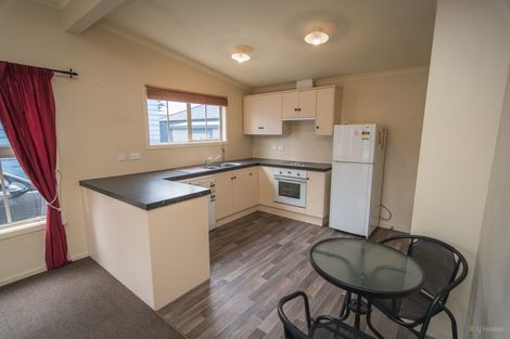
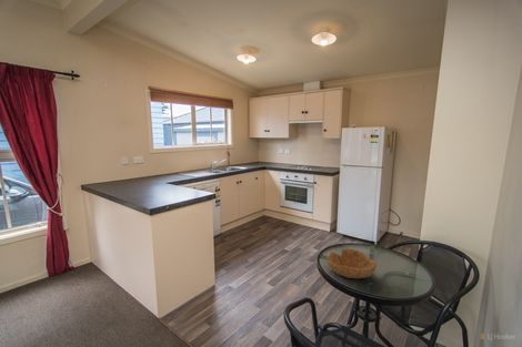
+ bowl (350, 265)
